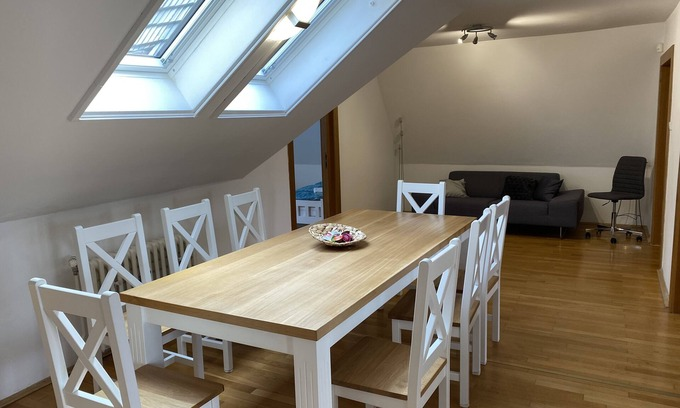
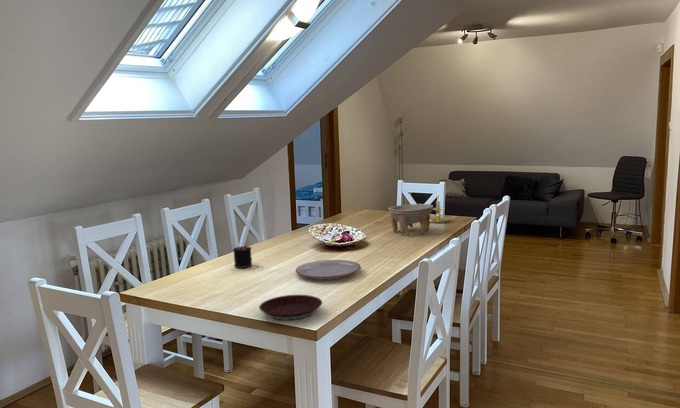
+ candle (242, 253)
+ candle holder (436, 207)
+ plate (328, 270)
+ plate (291, 308)
+ bowl (411, 219)
